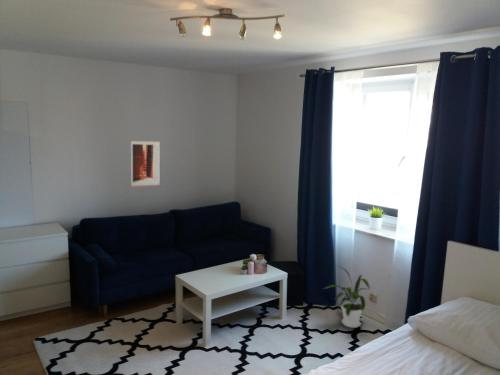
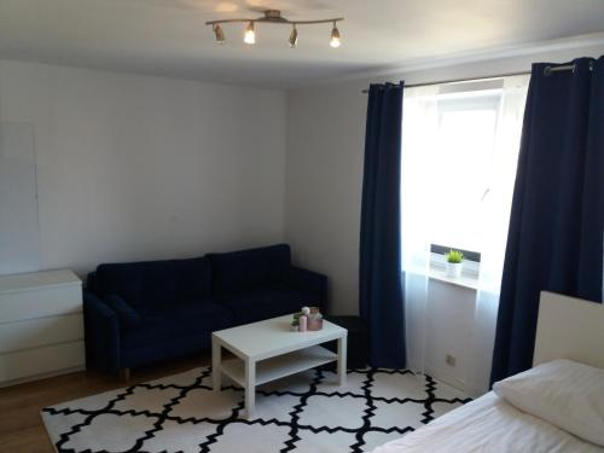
- wall art (145, 163)
- house plant (351, 297)
